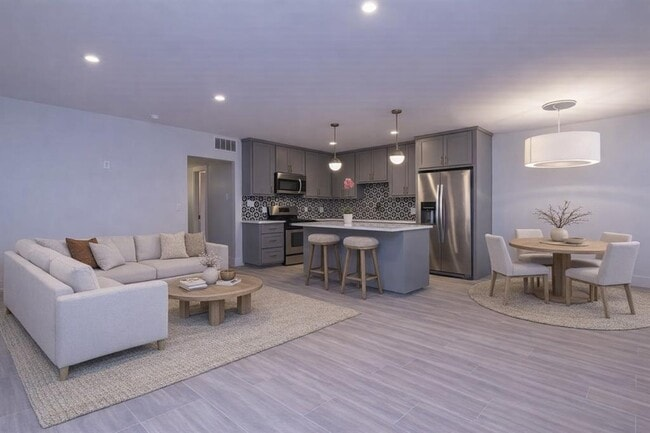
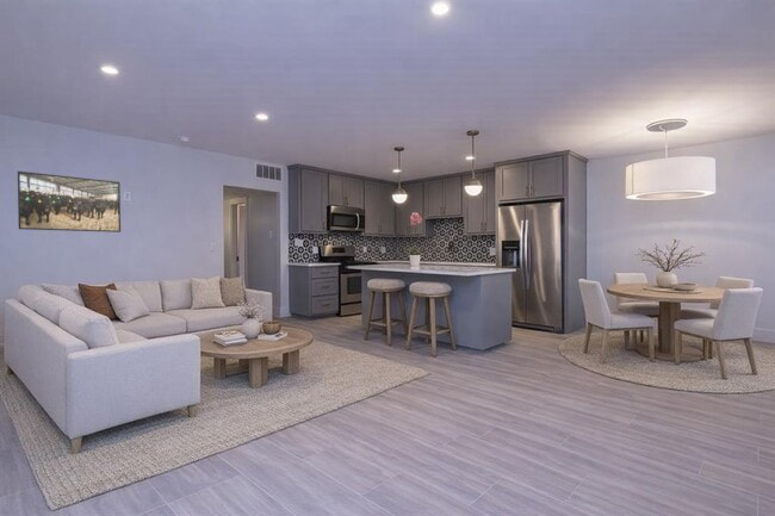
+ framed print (73, 204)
